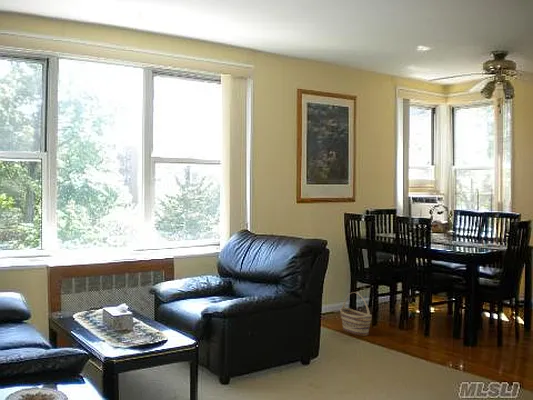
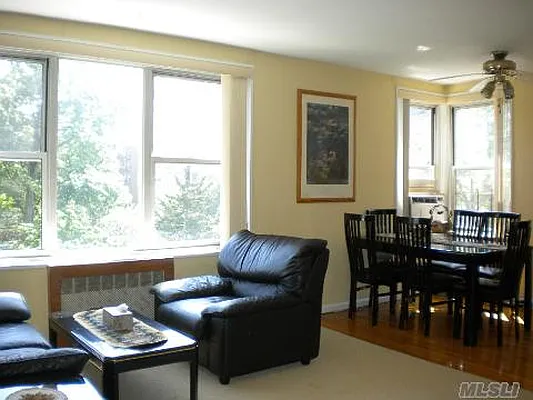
- basket (355, 312)
